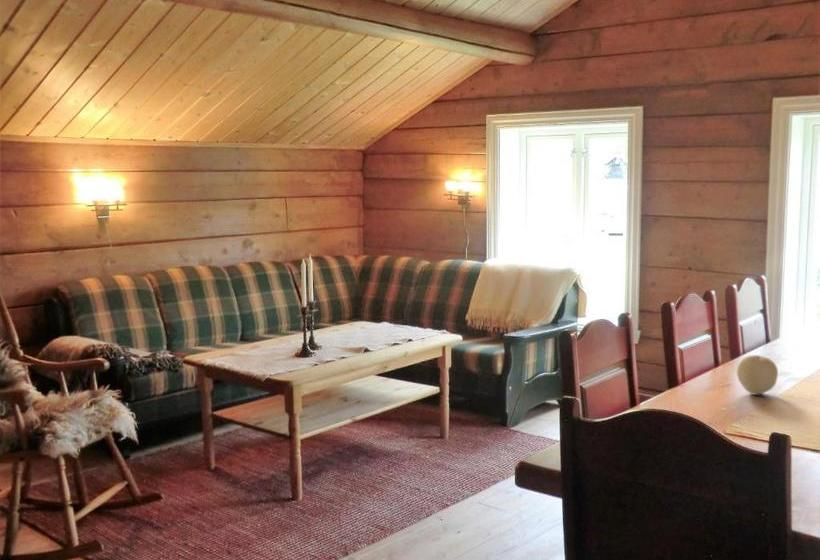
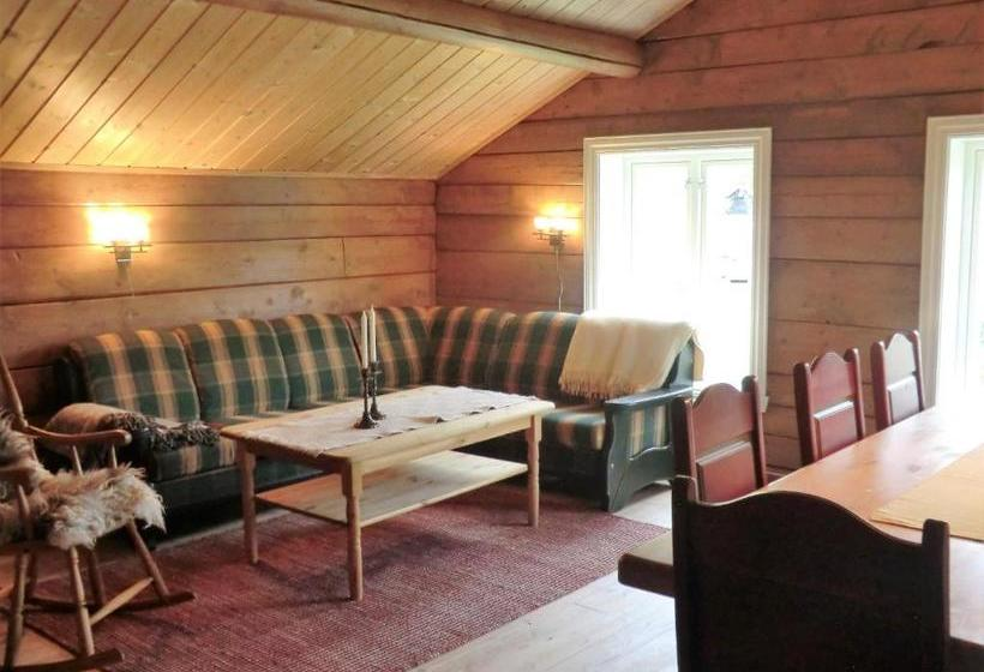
- fruit (756, 374)
